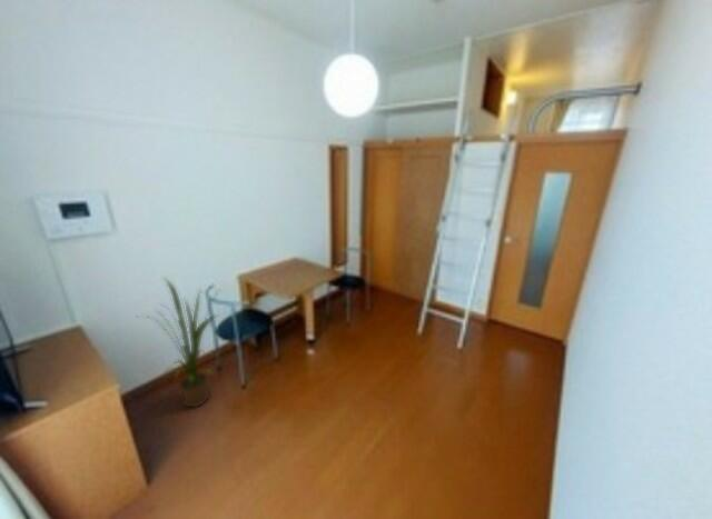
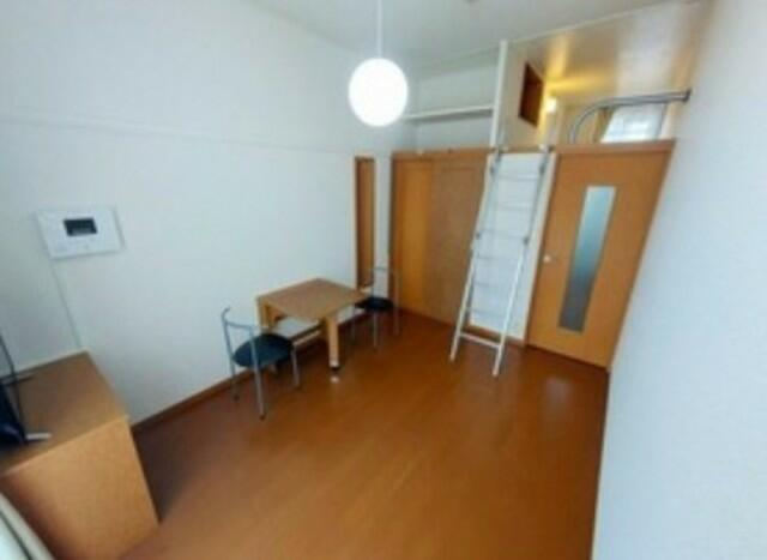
- house plant (182, 346)
